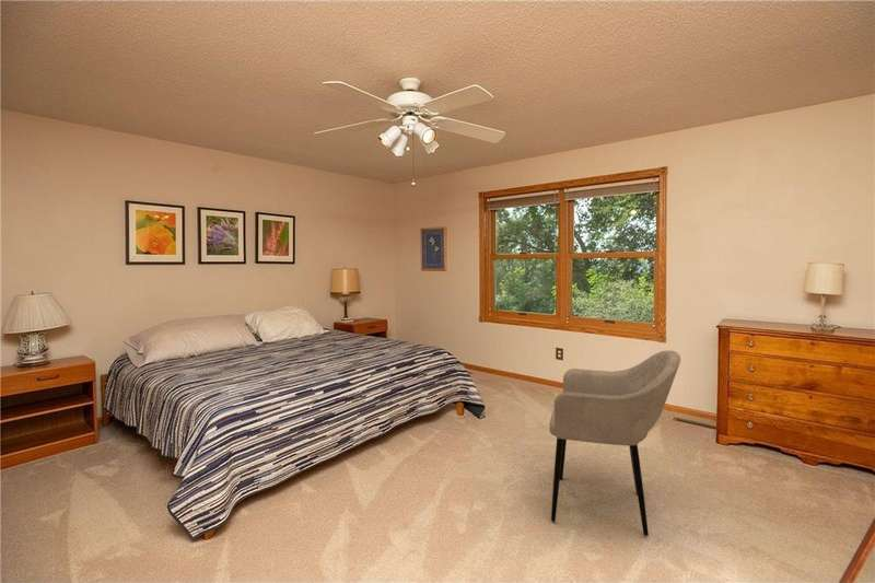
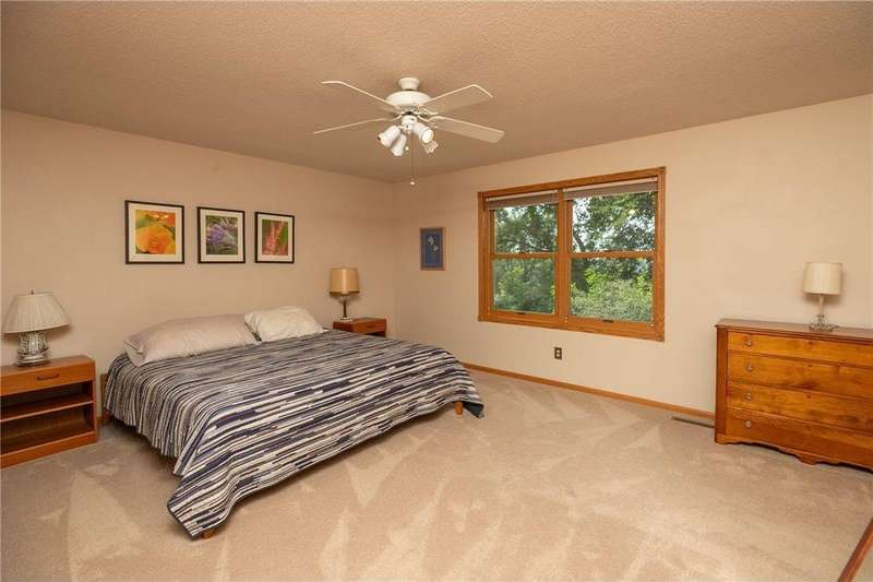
- armchair (611, 429)
